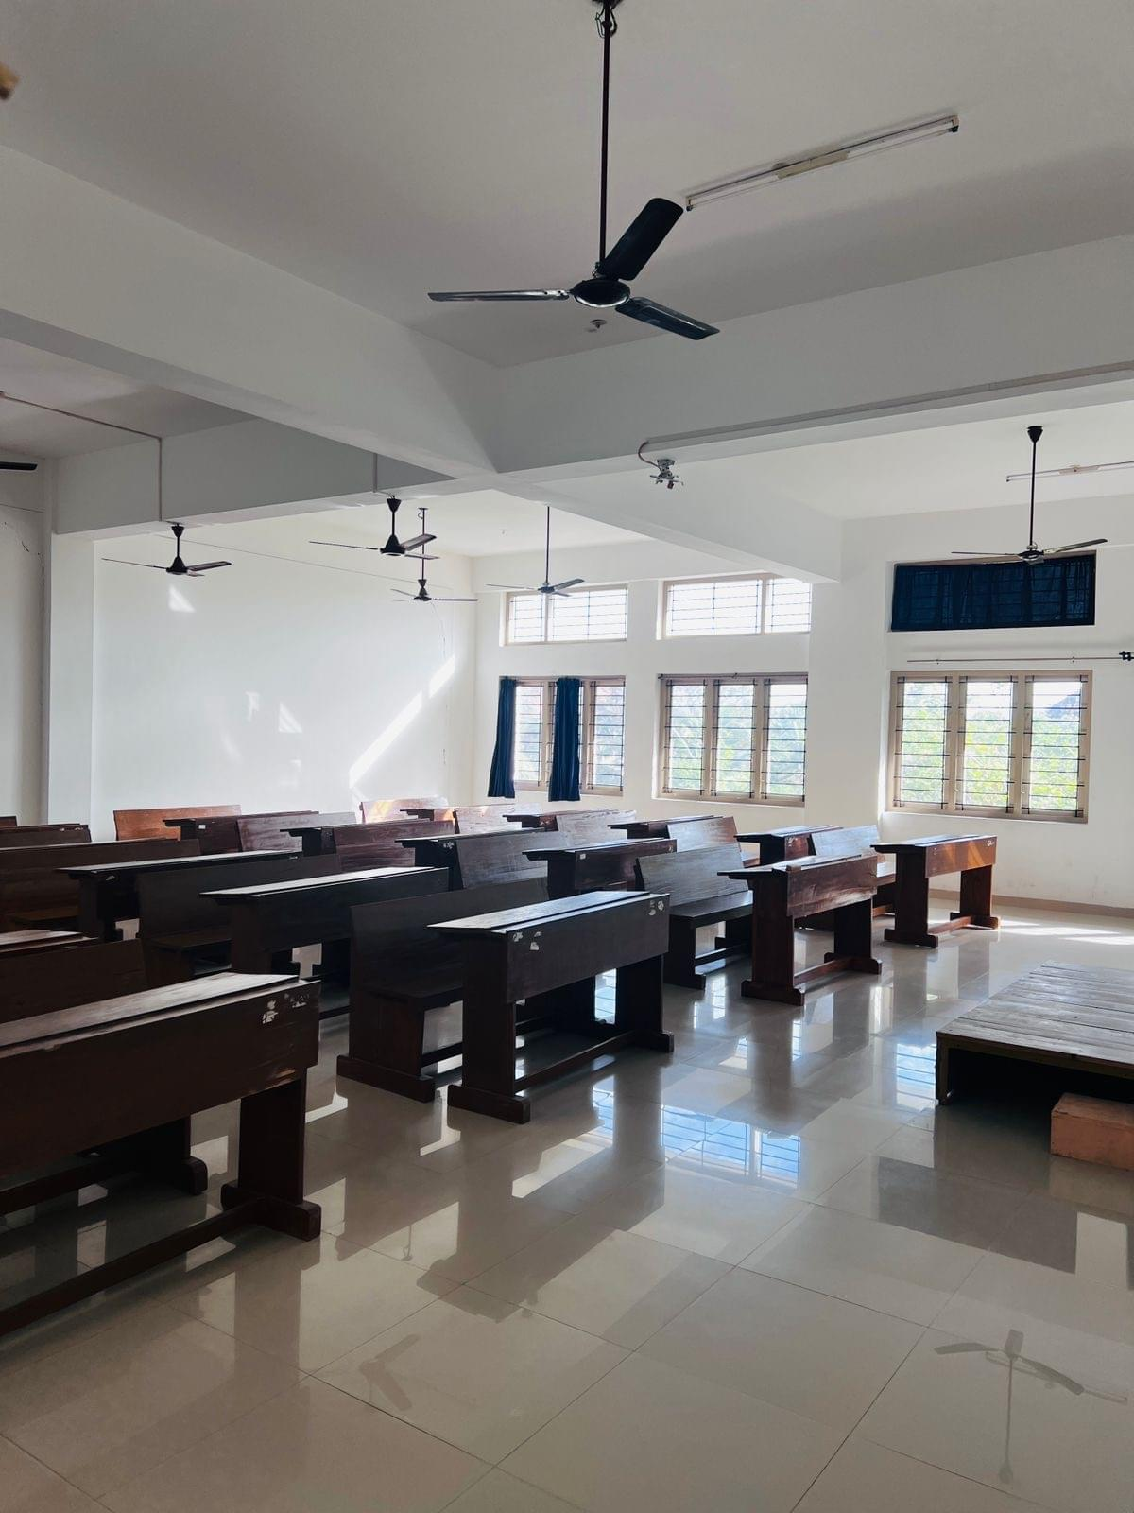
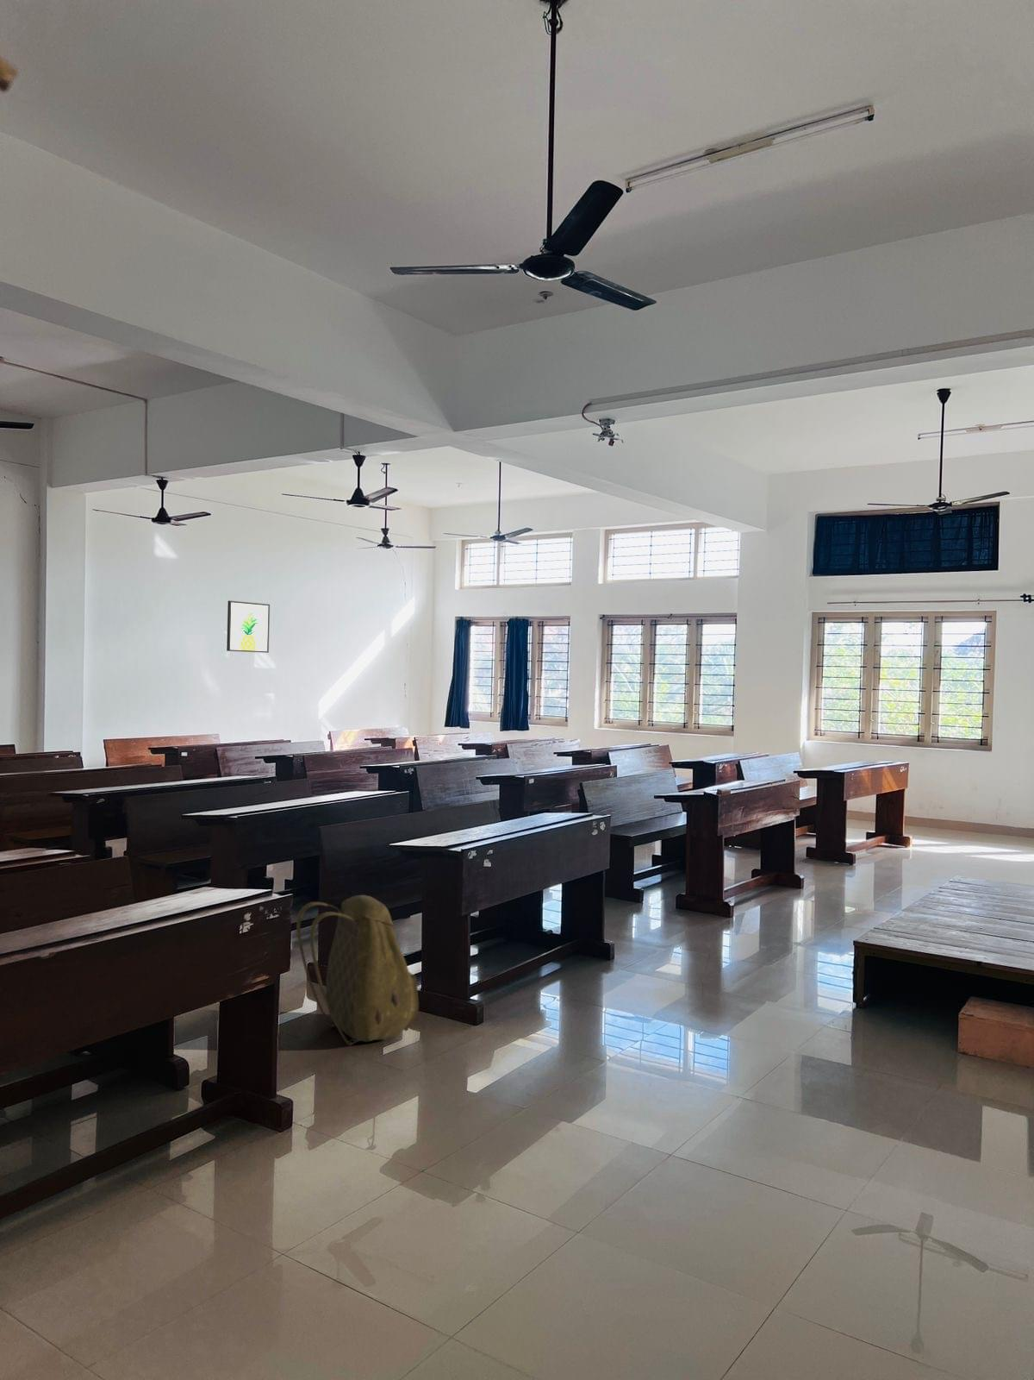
+ wall art (248, 627)
+ backpack (355, 965)
